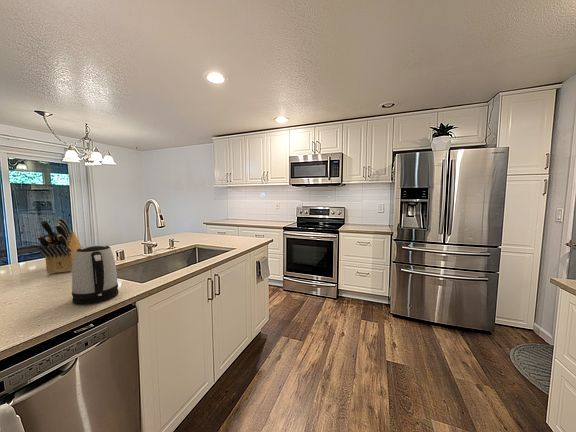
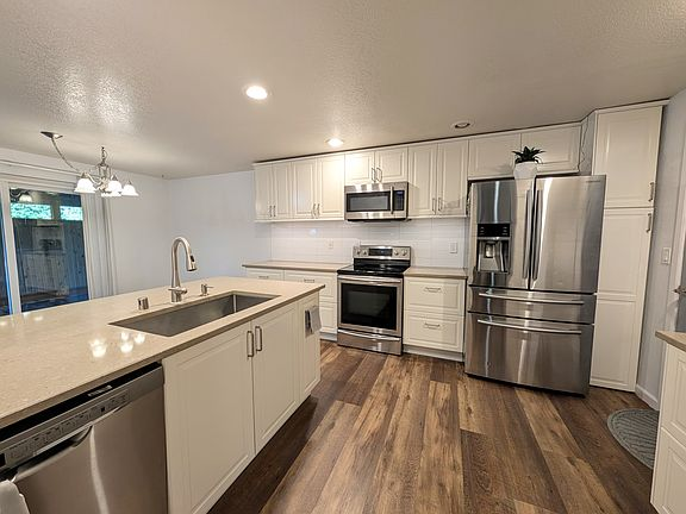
- kettle (95, 272)
- knife block (63, 242)
